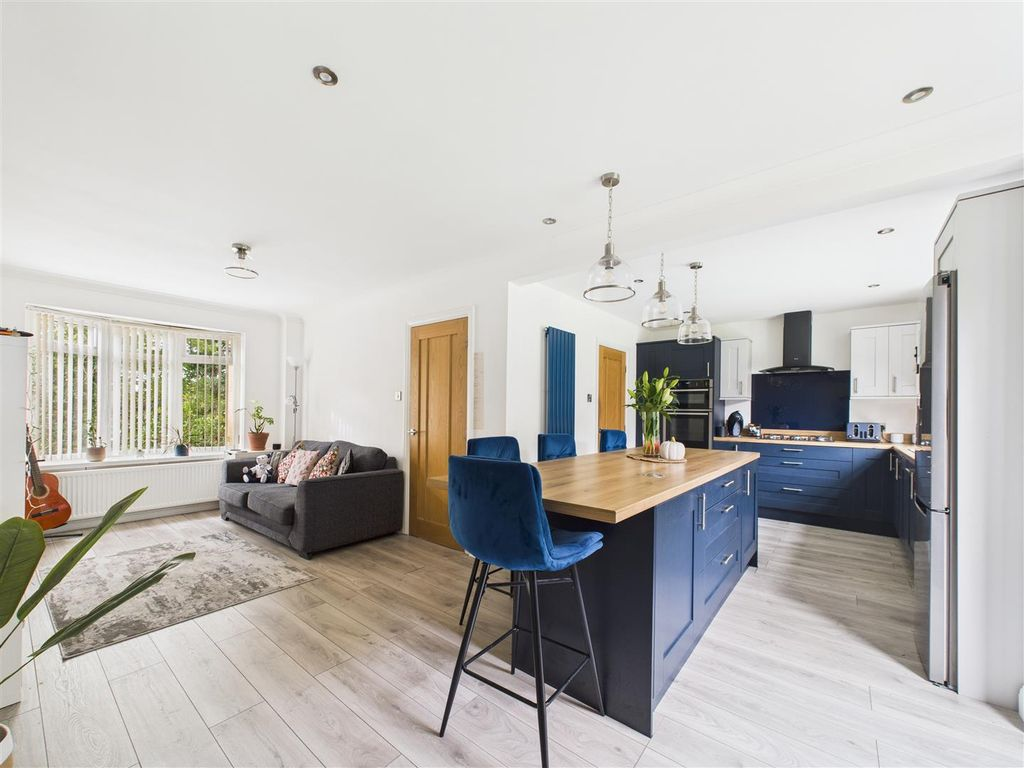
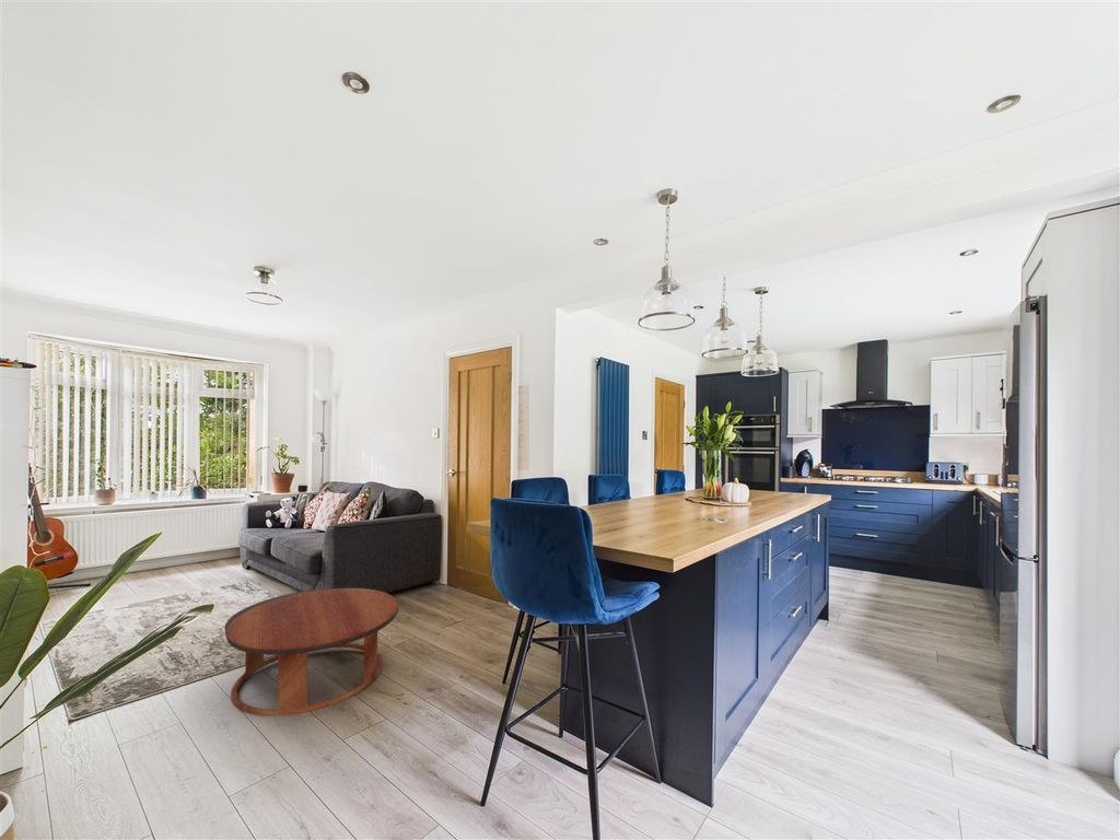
+ coffee table (312, 643)
